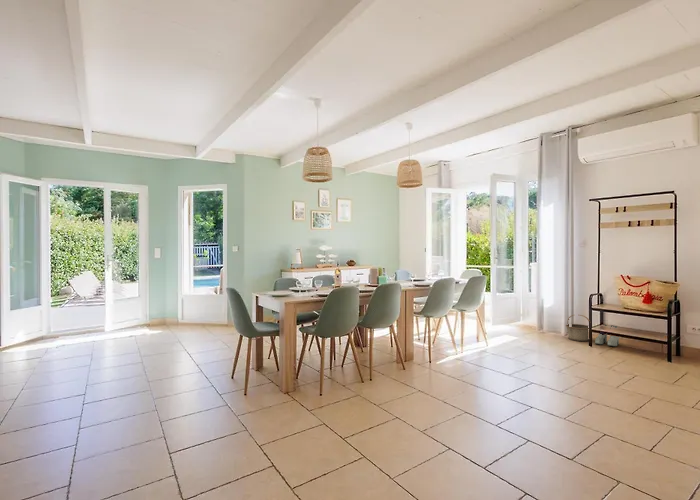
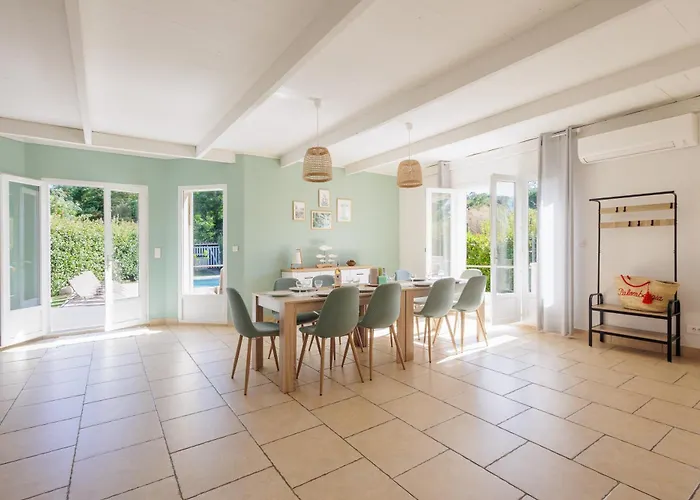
- basket (578, 327)
- boots (606, 335)
